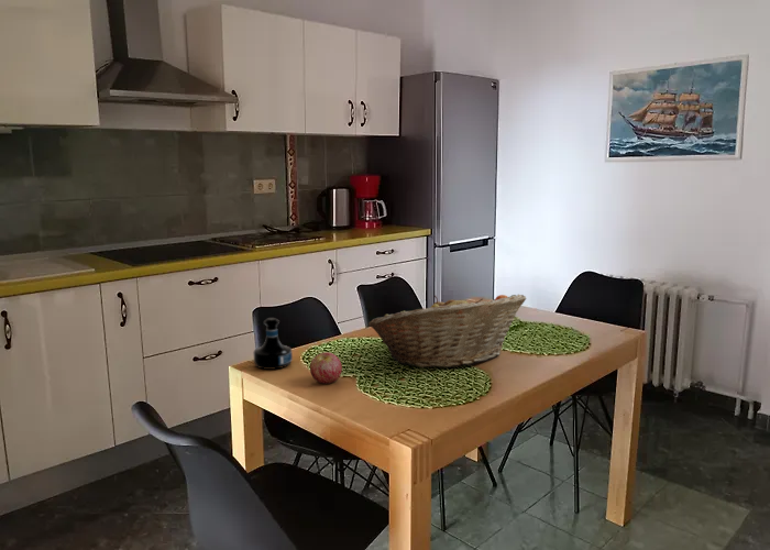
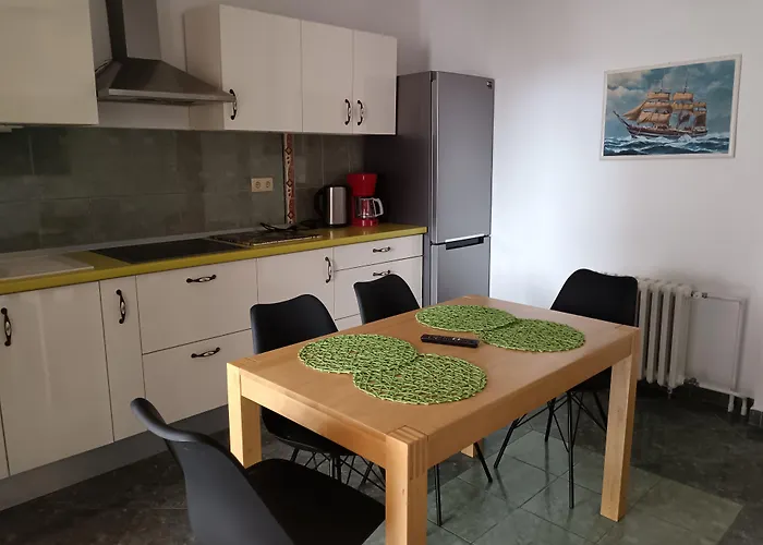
- apple (326, 367)
- tequila bottle (272, 341)
- fruit basket (448, 323)
